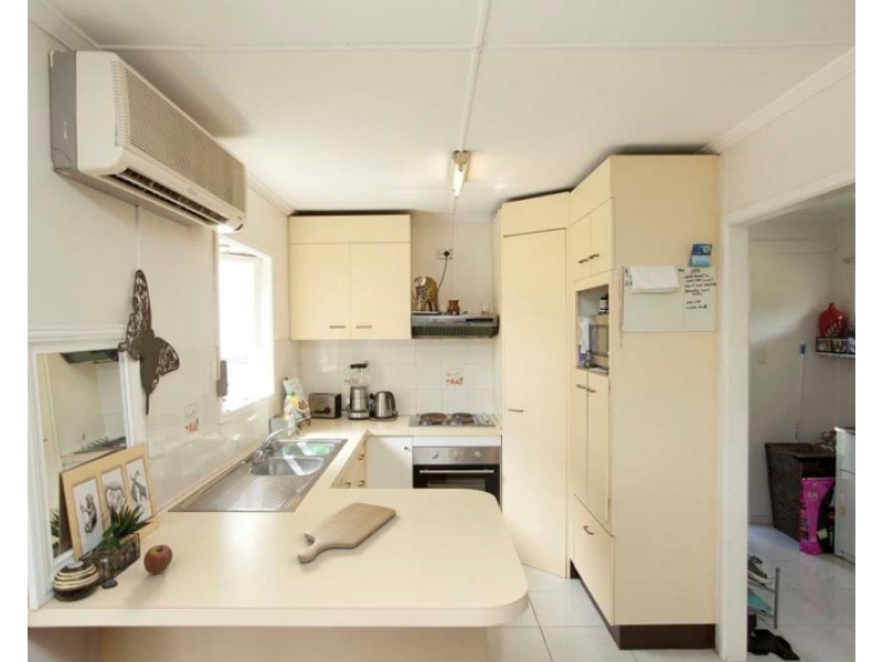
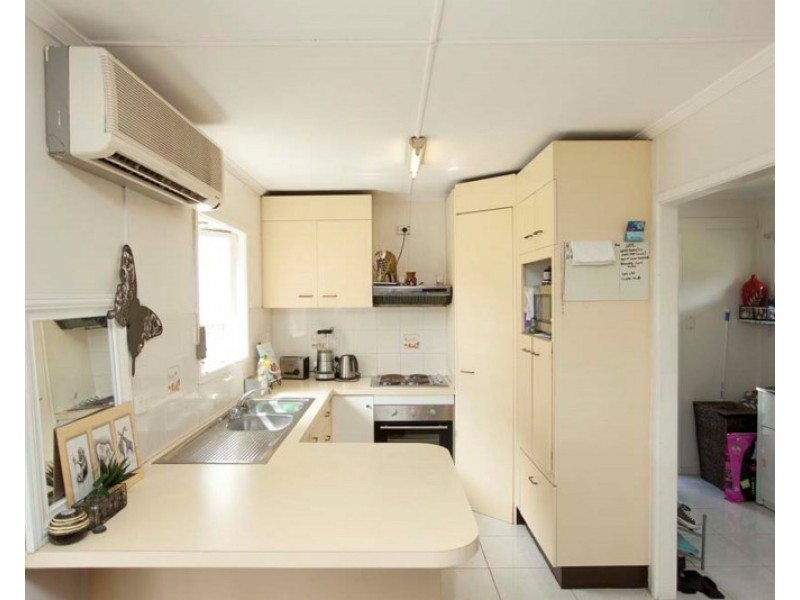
- chopping board (342, 530)
- fruit (158, 557)
